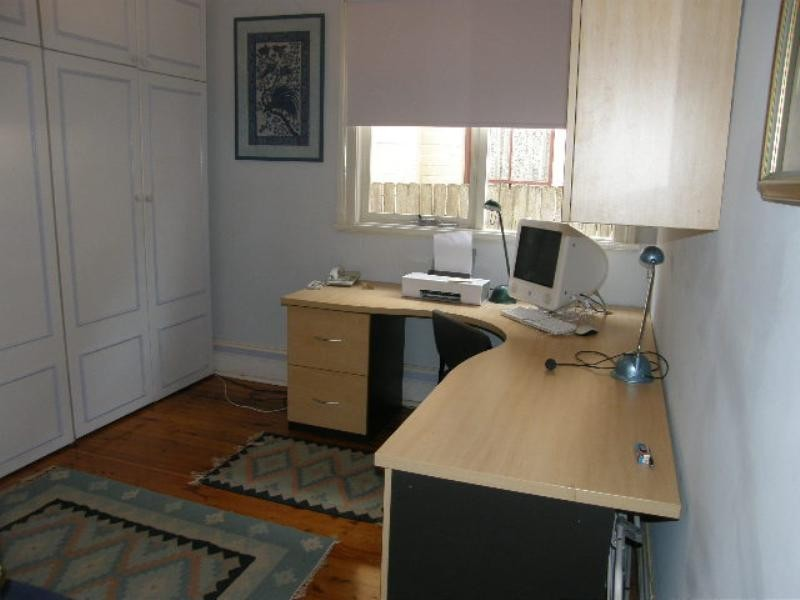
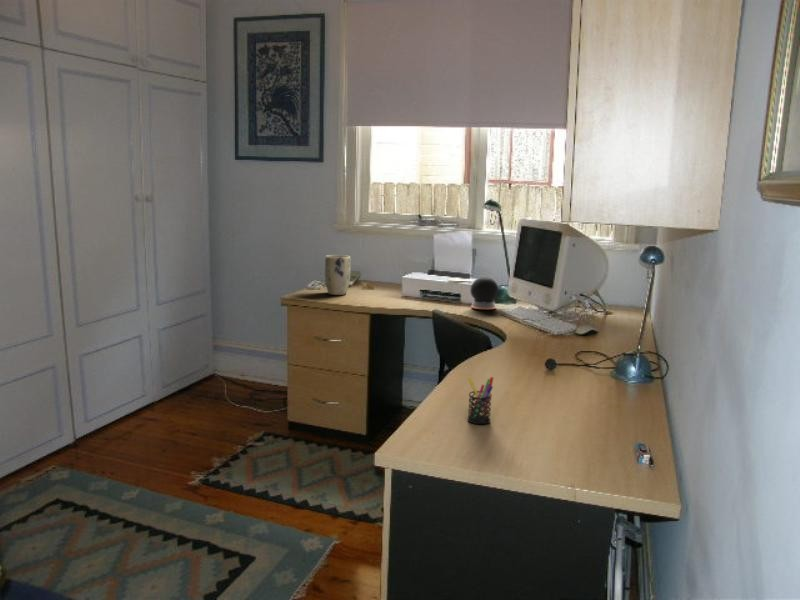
+ plant pot (337, 275)
+ speaker (484, 292)
+ pen holder (482, 397)
